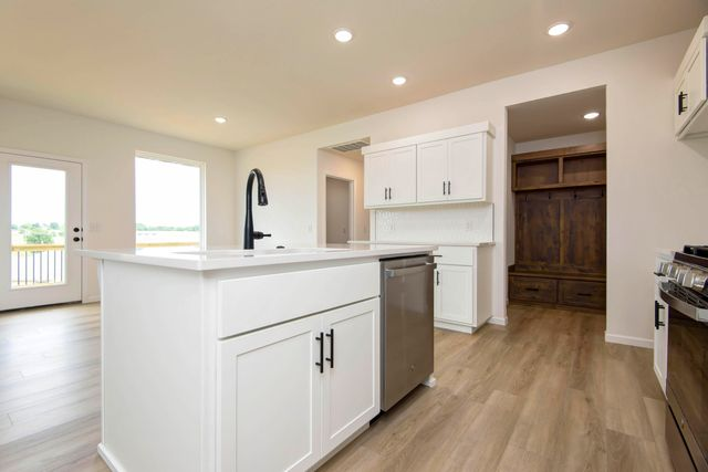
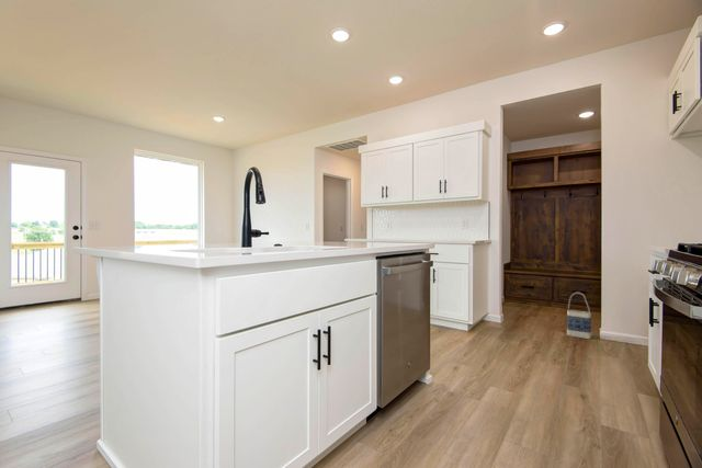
+ bag (578, 313)
